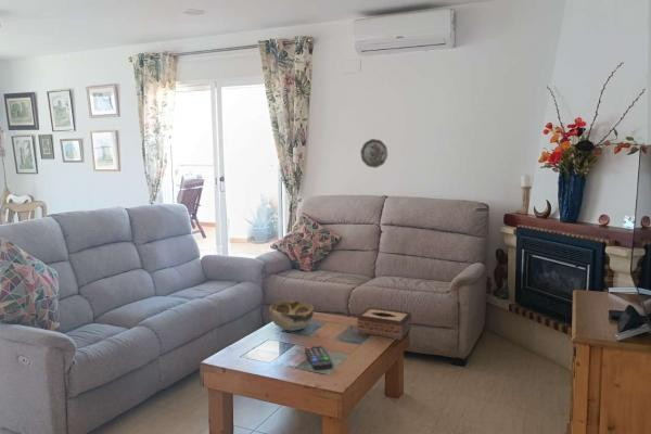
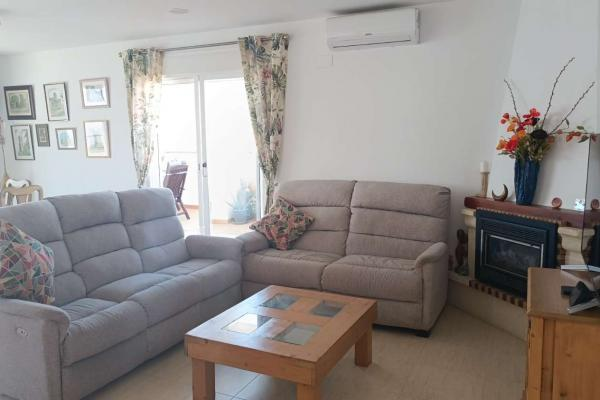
- decorative bowl (292, 317)
- decorative plate (374, 153)
- tissue box (384, 322)
- remote control (318, 357)
